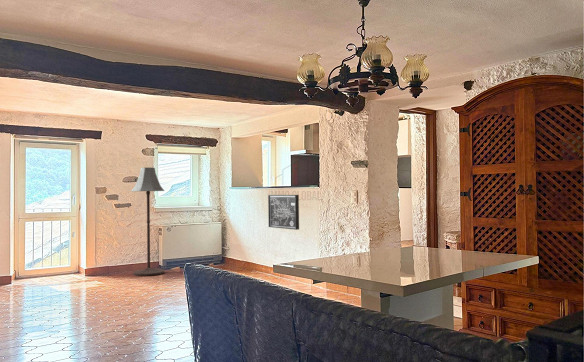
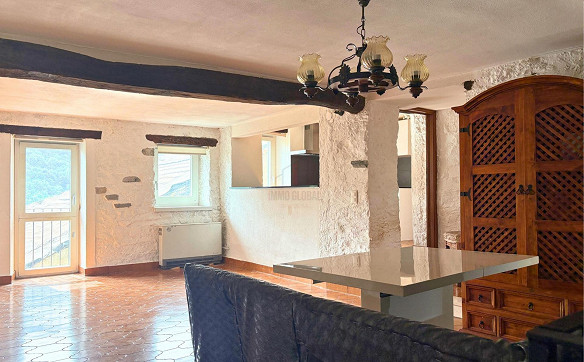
- floor lamp (148, 220)
- wall art (283, 211)
